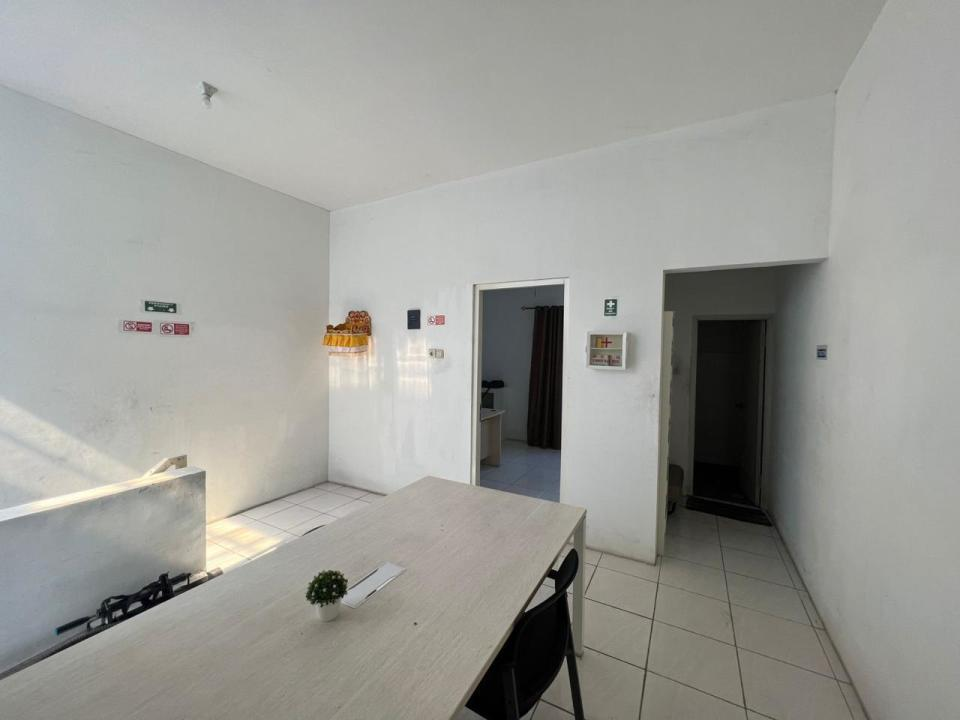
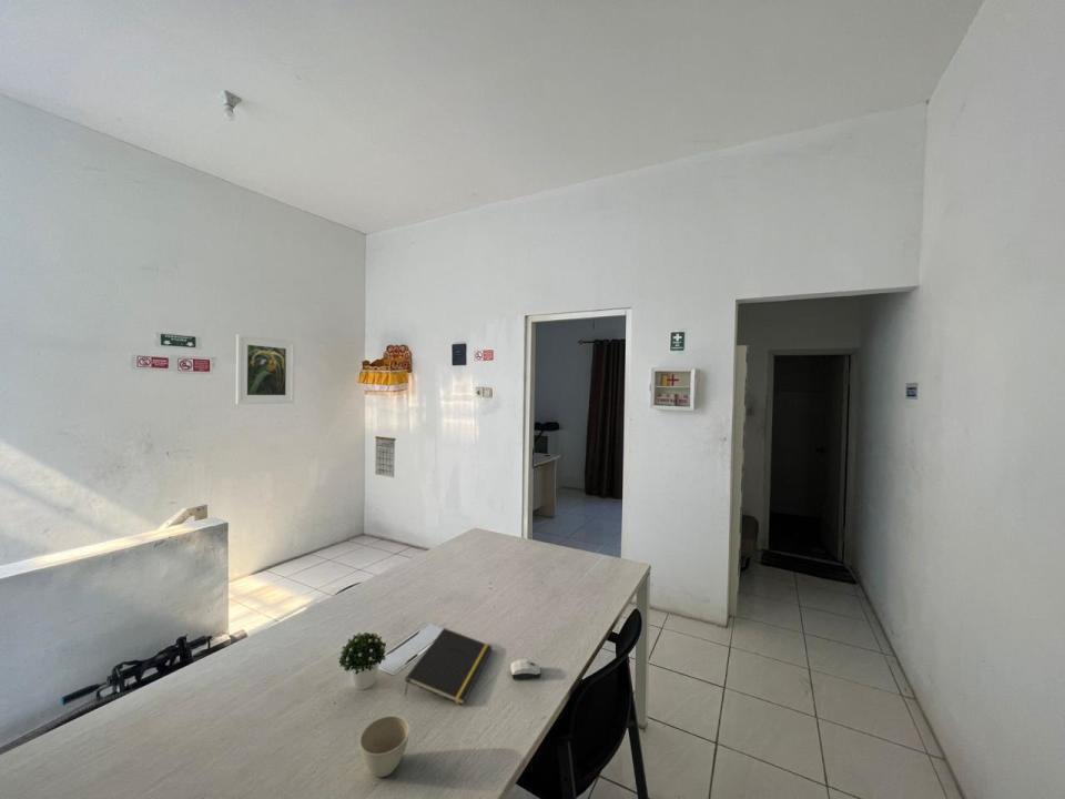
+ computer mouse (525, 667)
+ notepad (452, 661)
+ flower pot (384, 750)
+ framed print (266, 371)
+ calendar (385, 452)
